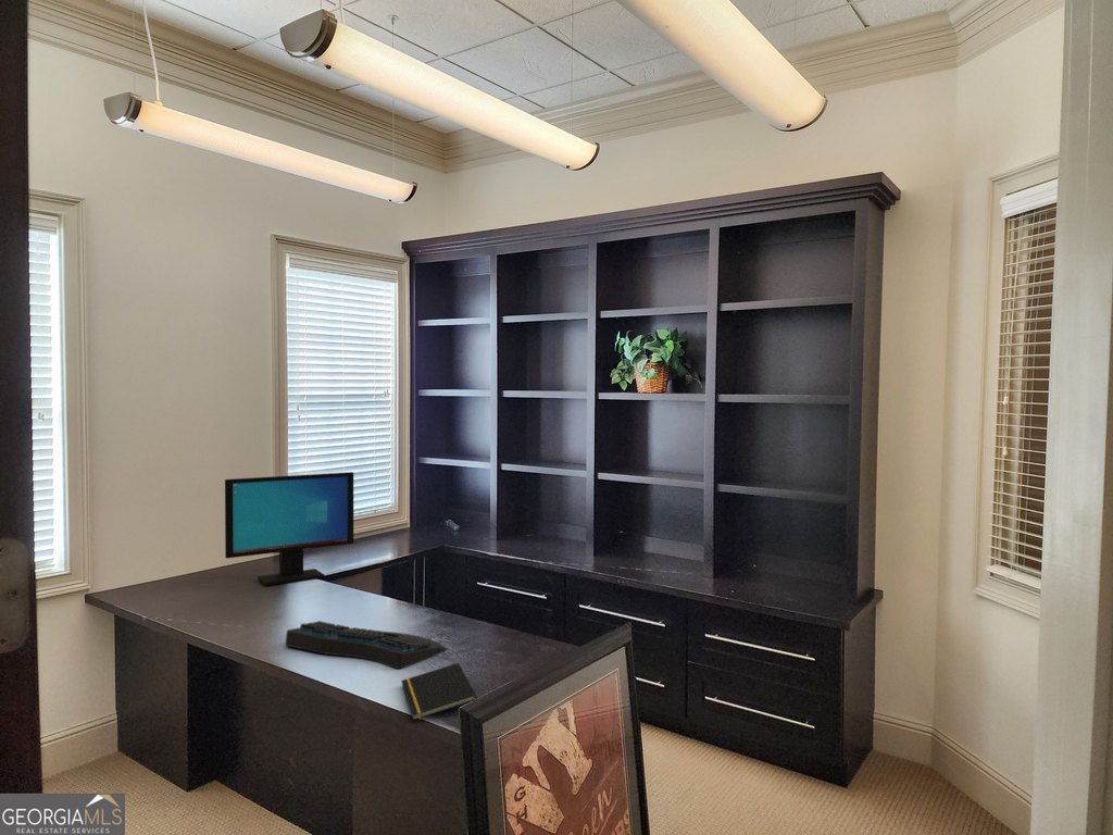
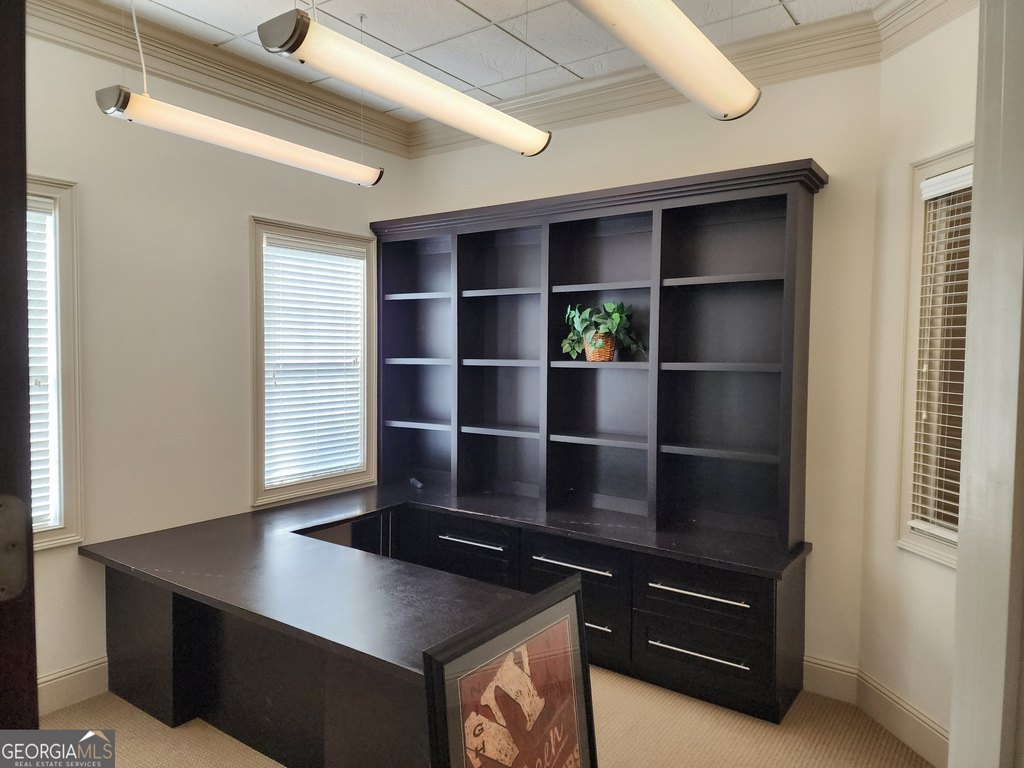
- computer monitor (290, 526)
- notepad (437, 689)
- keyboard (365, 636)
